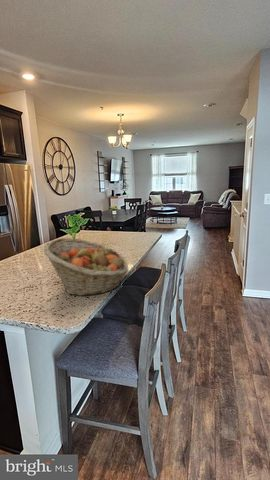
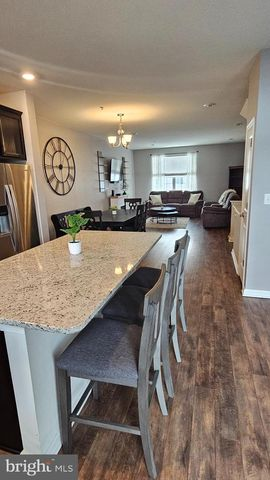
- fruit basket (88, 262)
